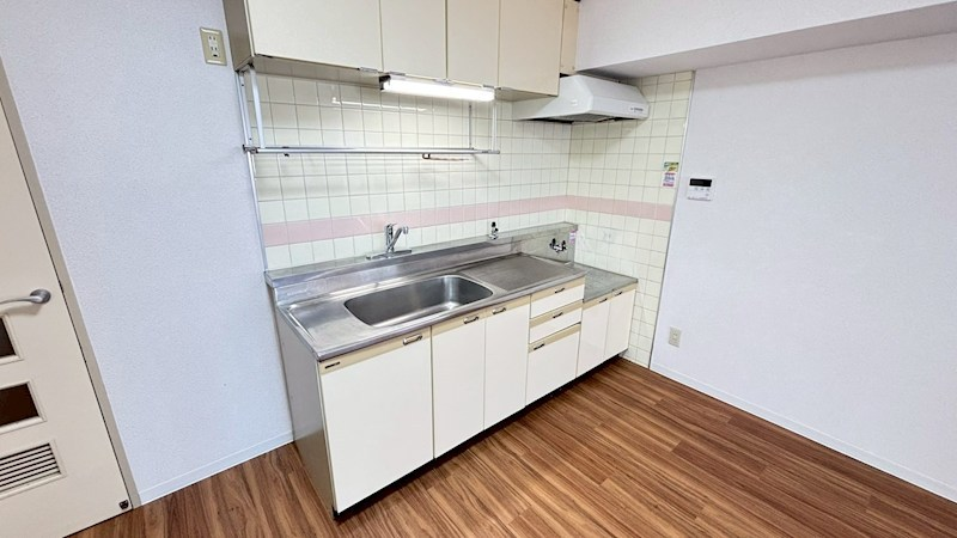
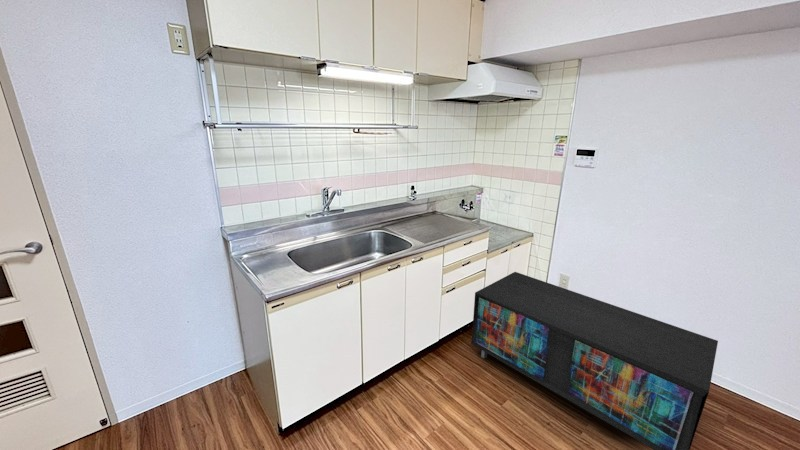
+ storage cabinet (575, 349)
